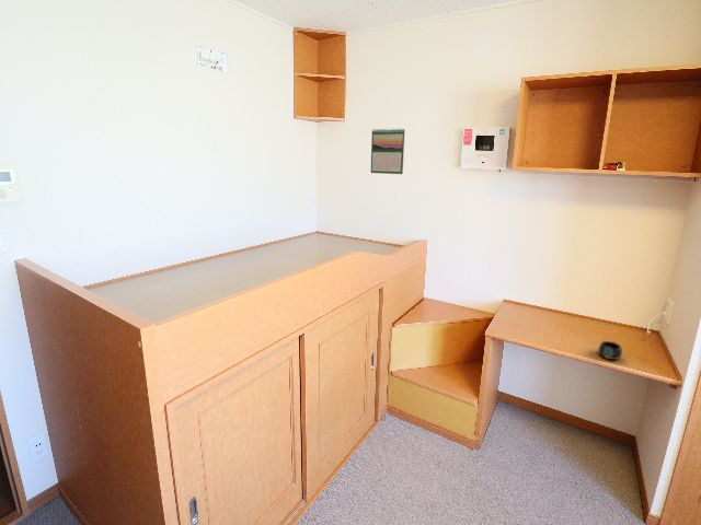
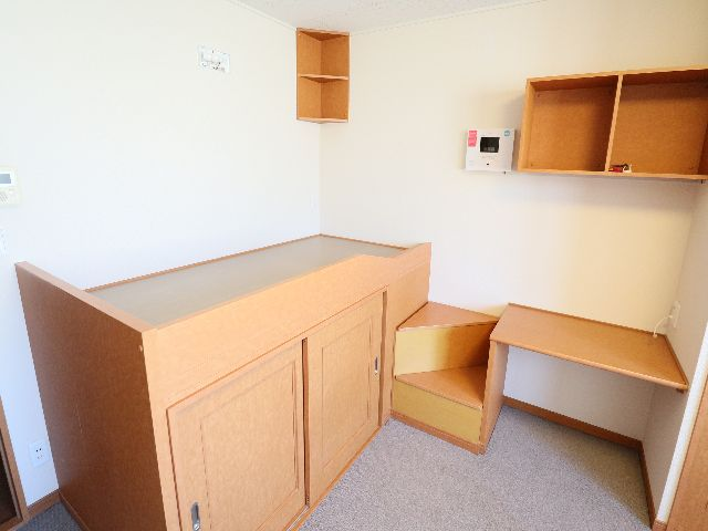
- calendar (387, 151)
- mug (610, 349)
